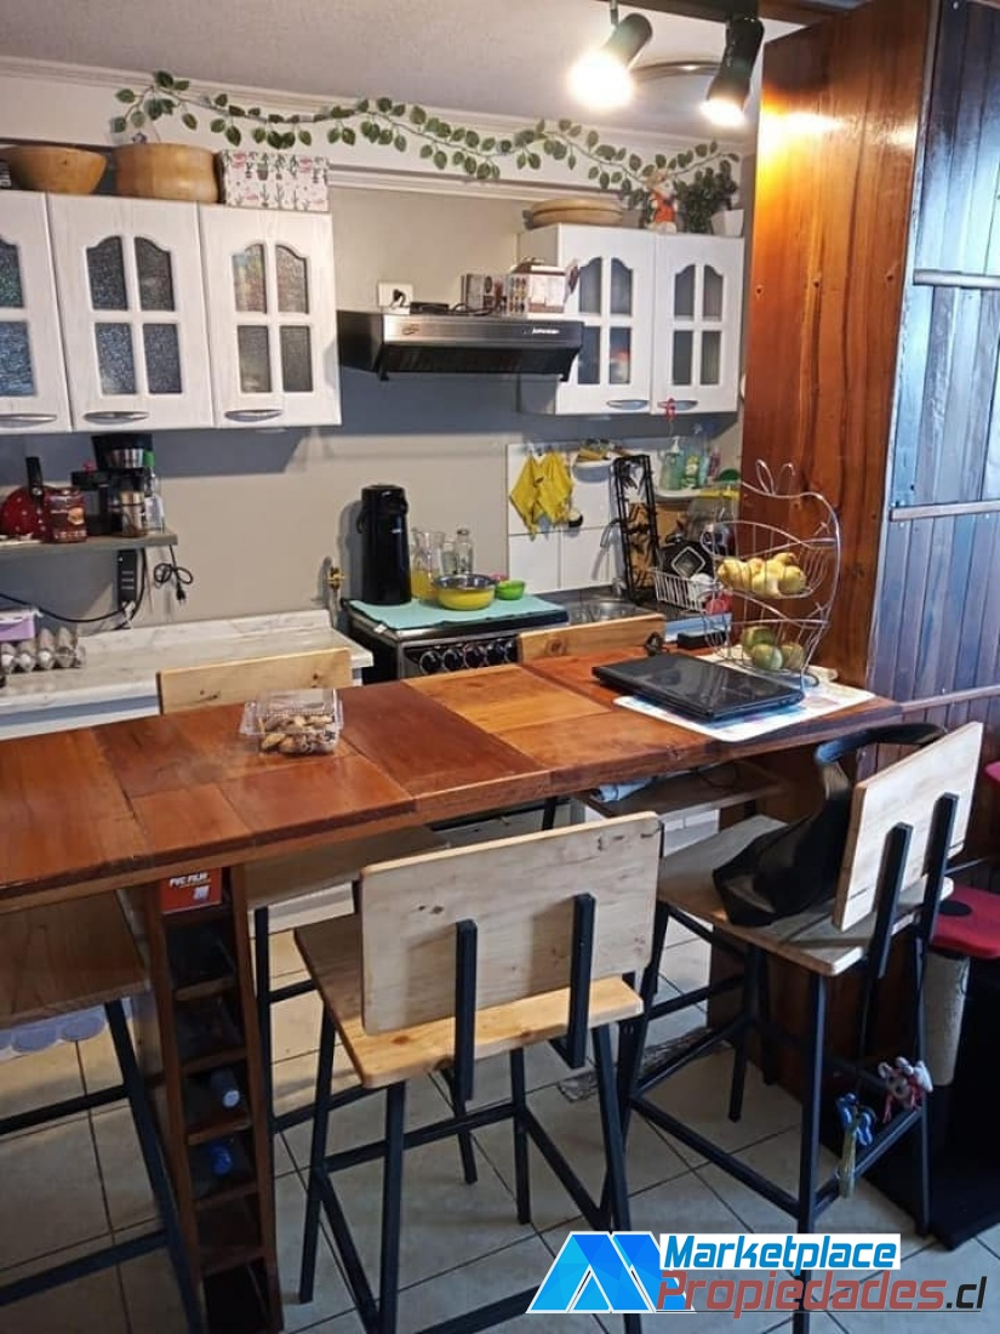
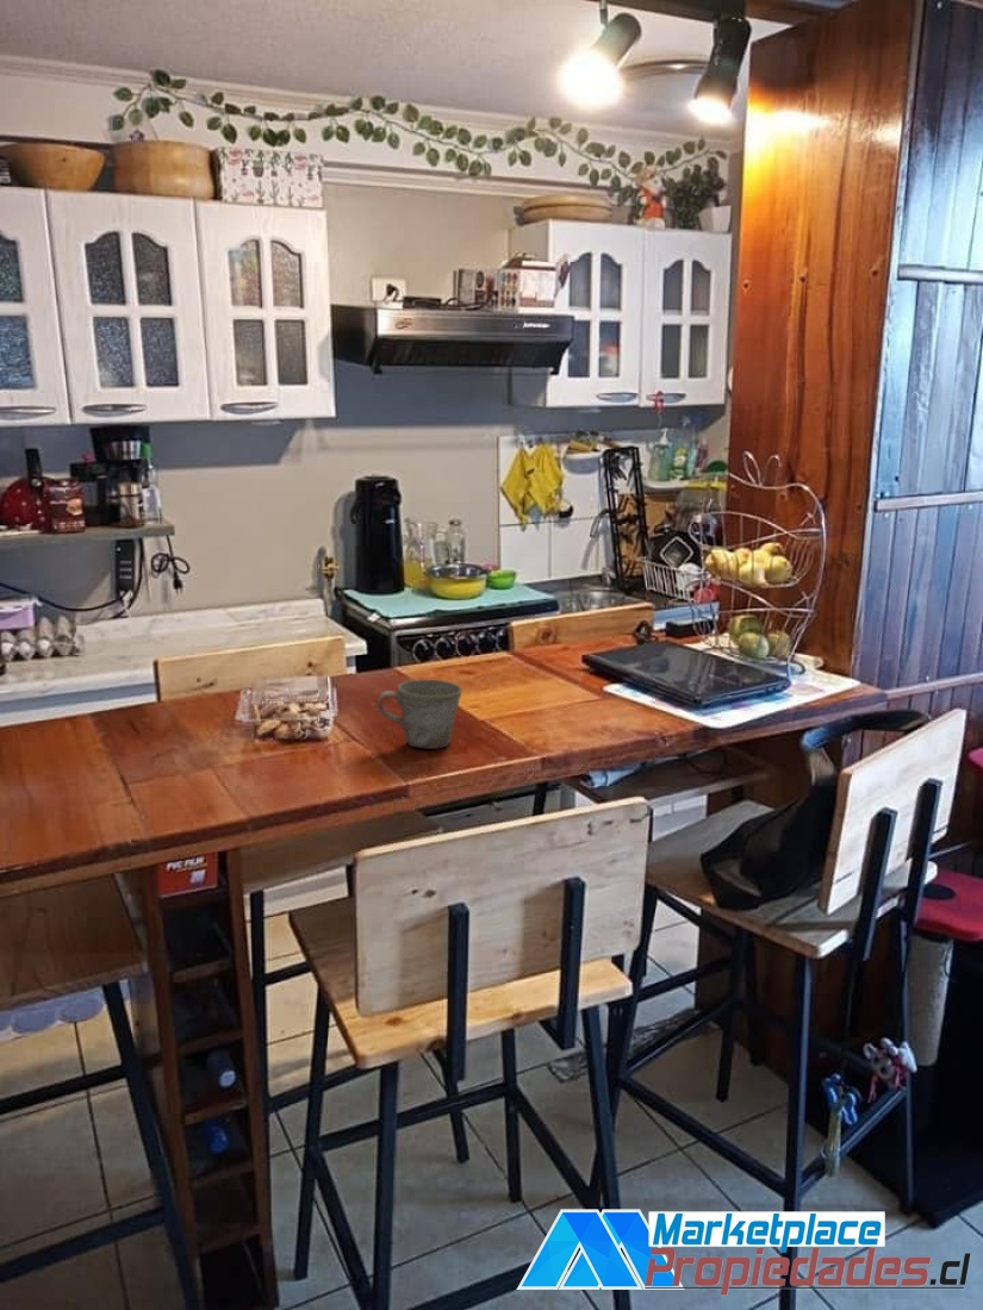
+ mug (424, 713)
